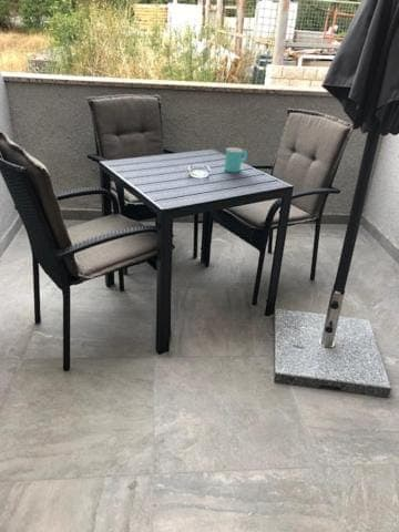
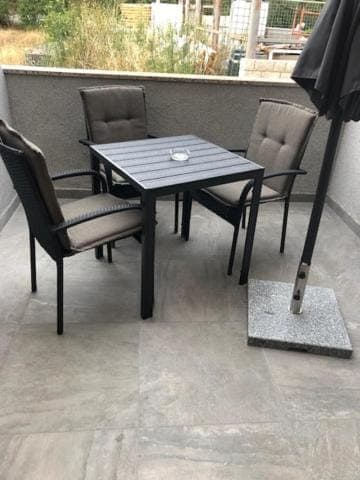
- cup (236, 160)
